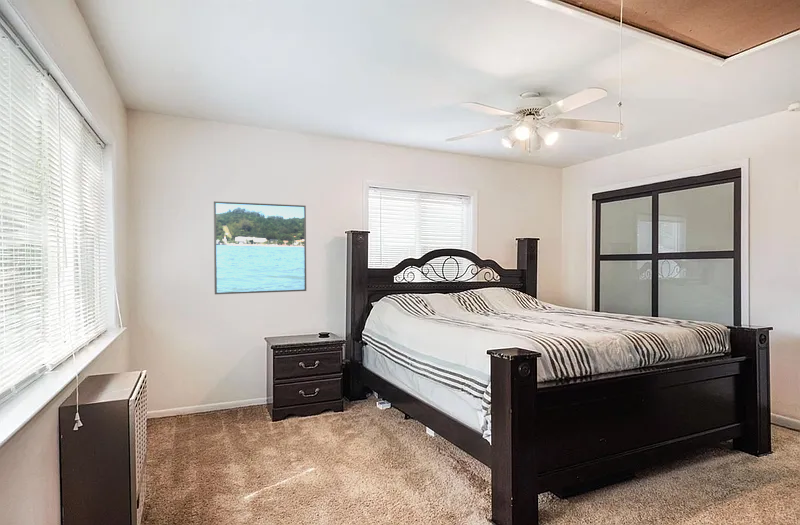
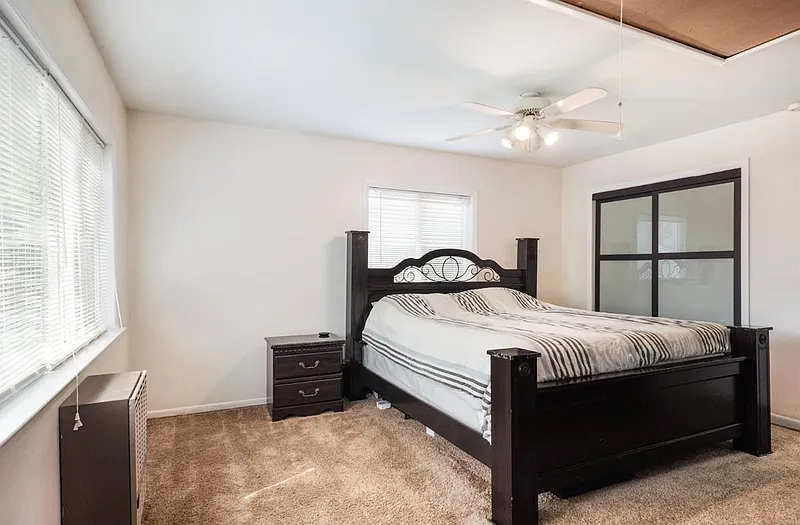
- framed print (262, 248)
